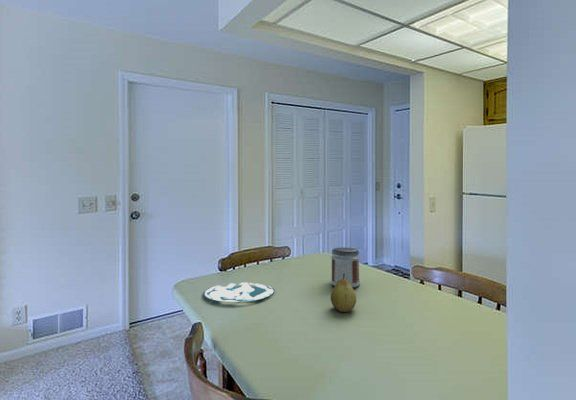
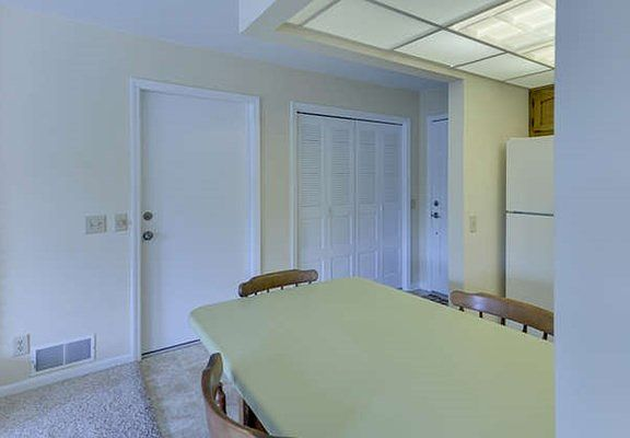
- plate (239, 288)
- fruit (343, 292)
- jar (345, 266)
